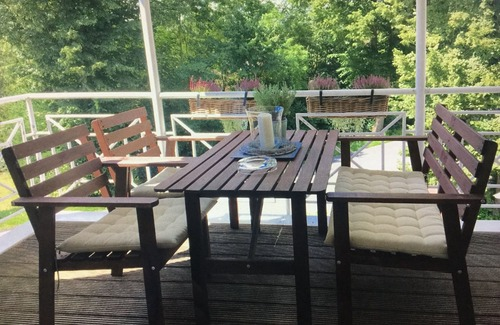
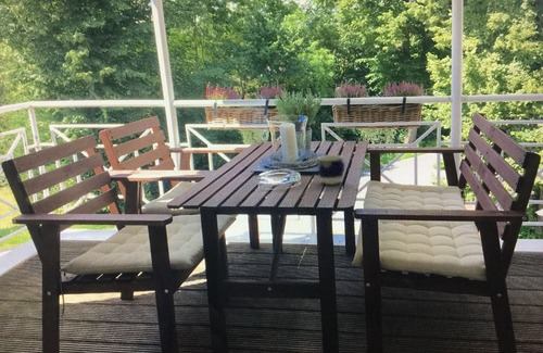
+ cup (332, 169)
